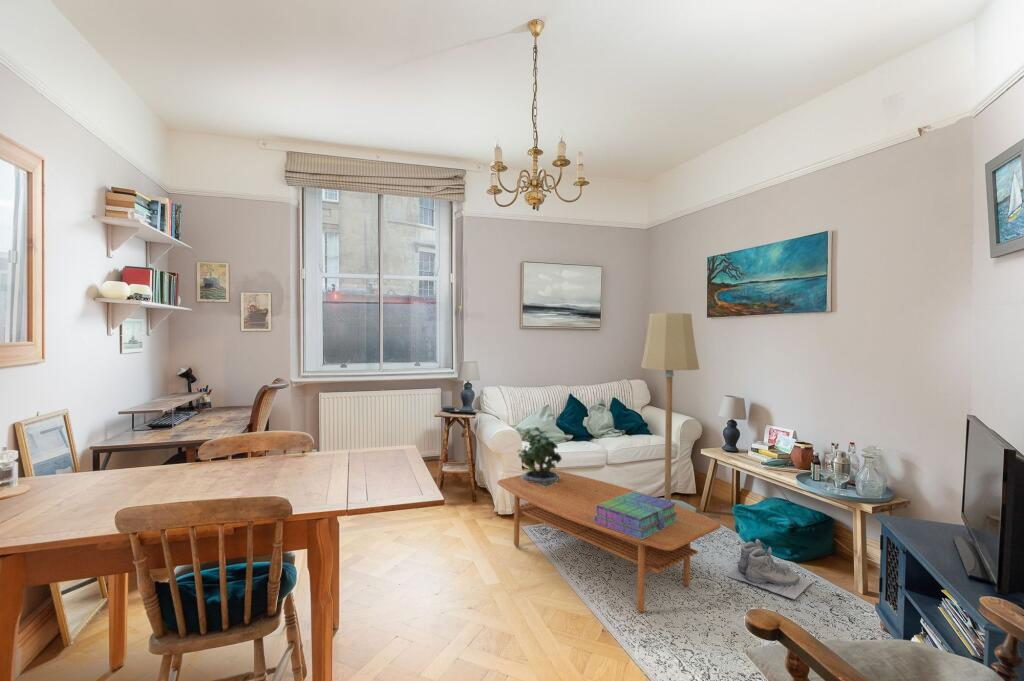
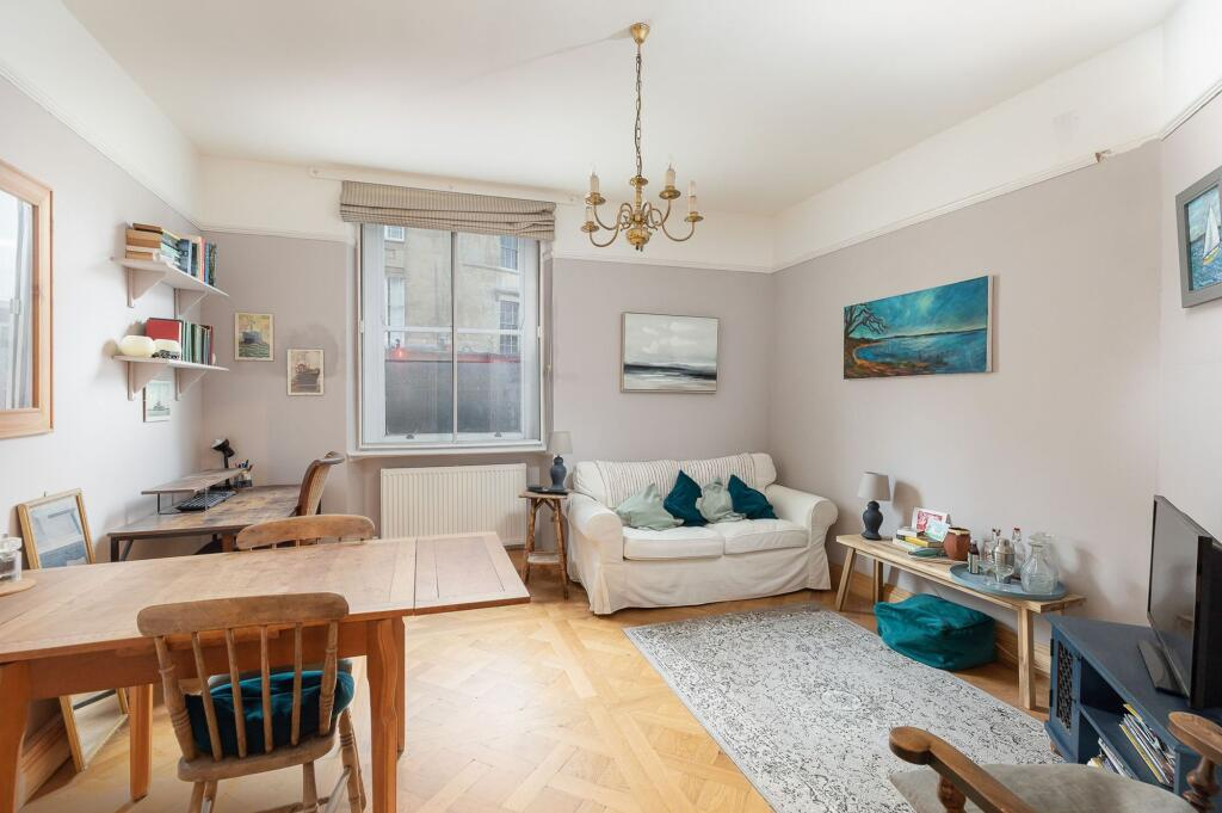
- floor lamp (668, 412)
- potted plant (539, 452)
- boots (769, 562)
- stack of books (636, 512)
- coffee table (594, 531)
